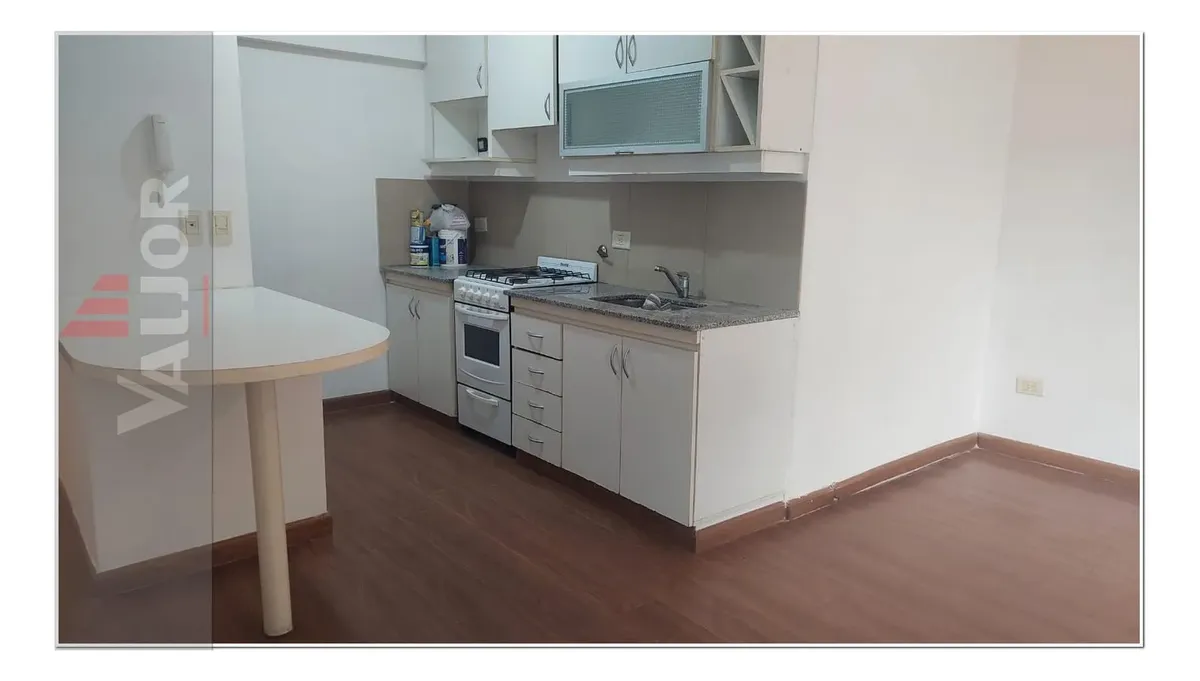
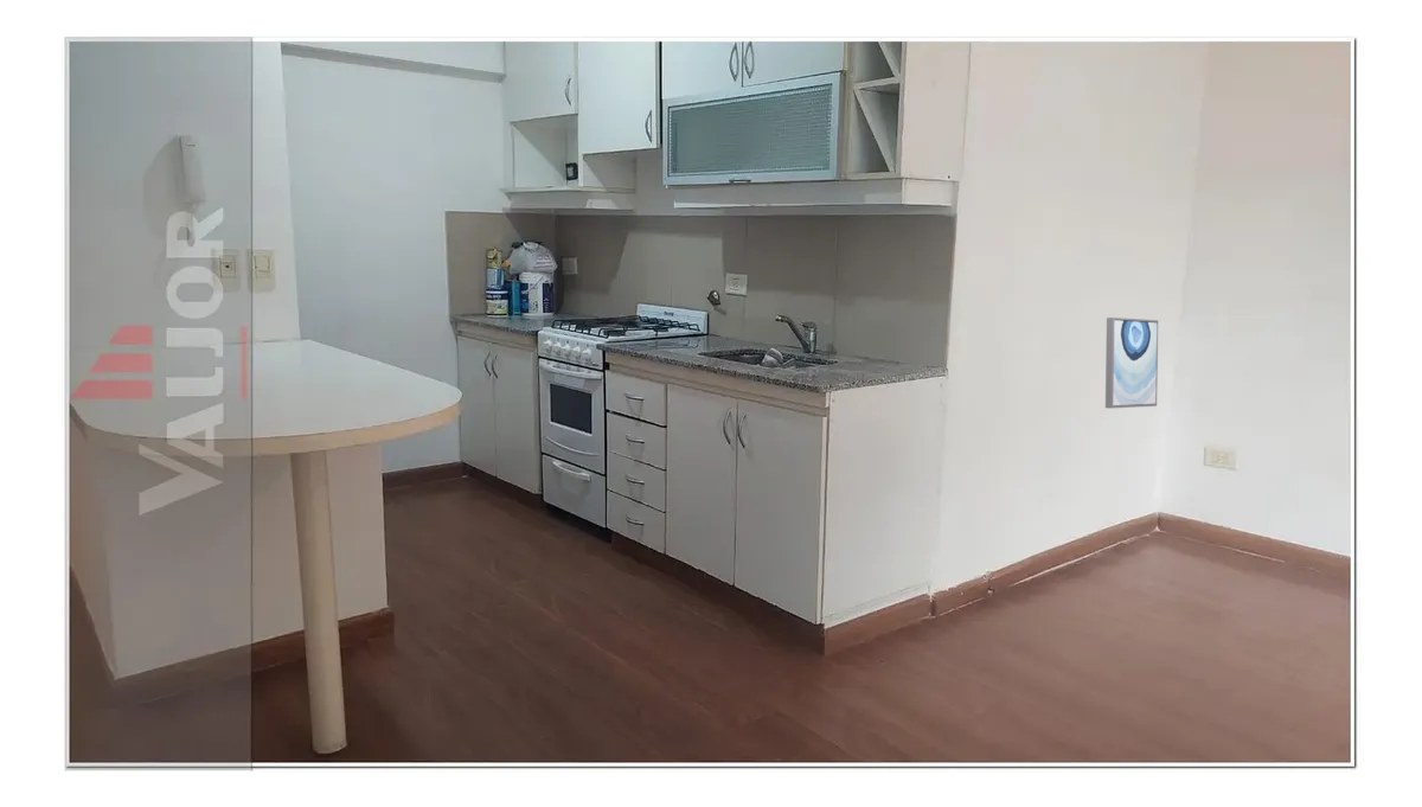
+ wall art (1132, 363)
